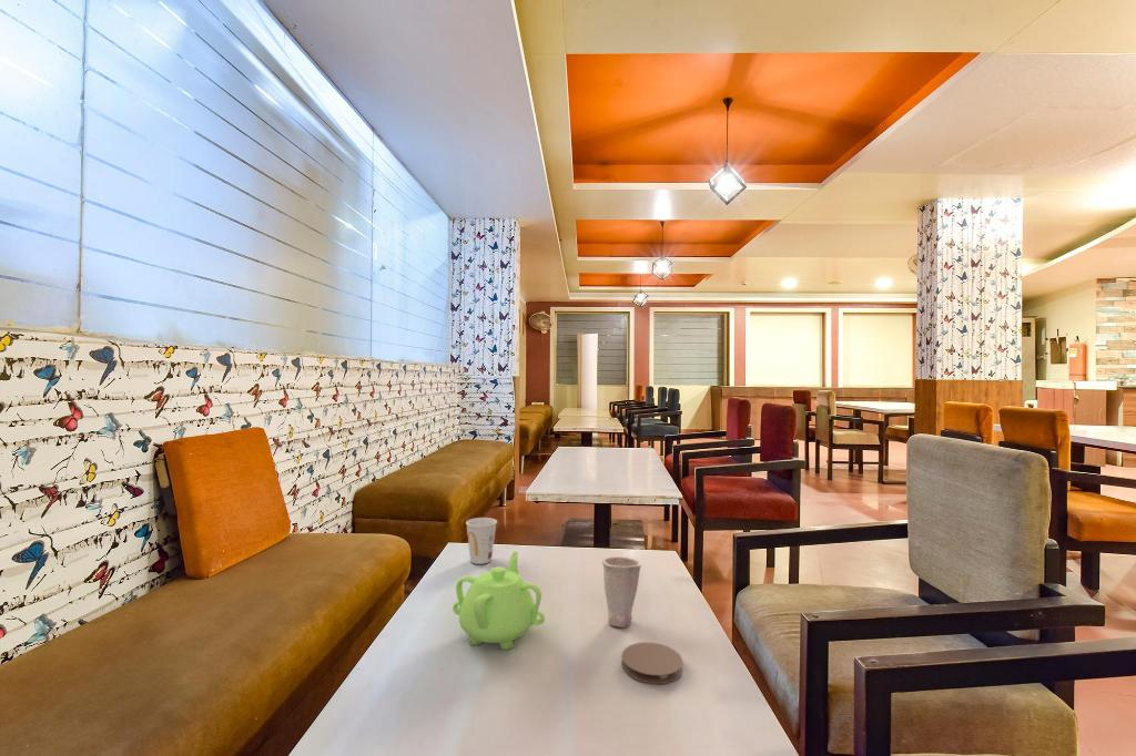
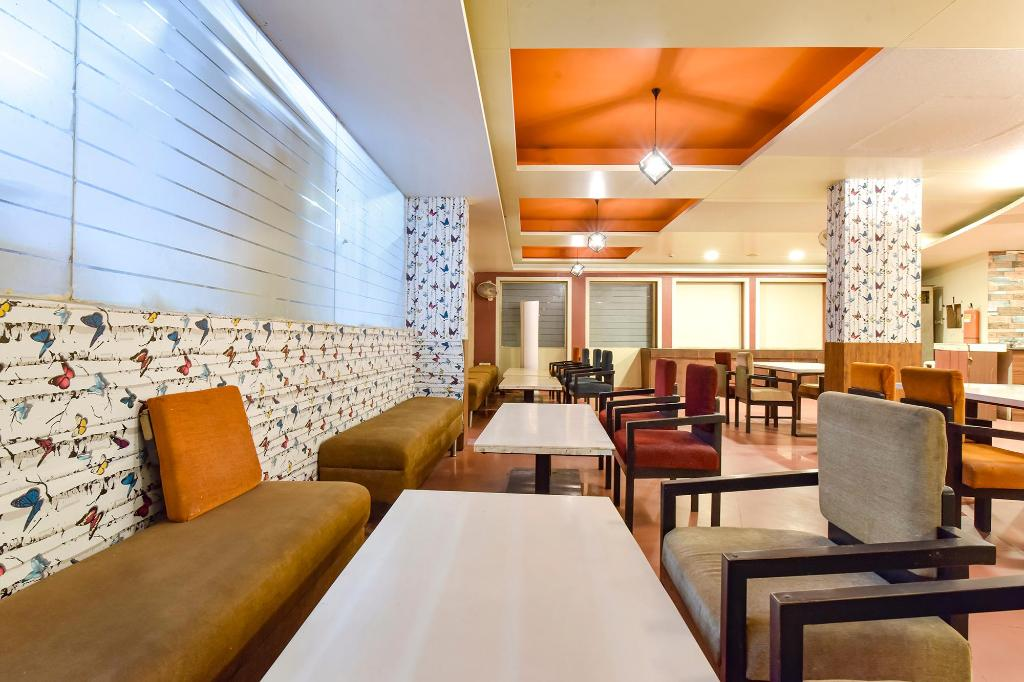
- cup (620, 590)
- teapot (499, 600)
- coaster (651, 662)
- cup (480, 540)
